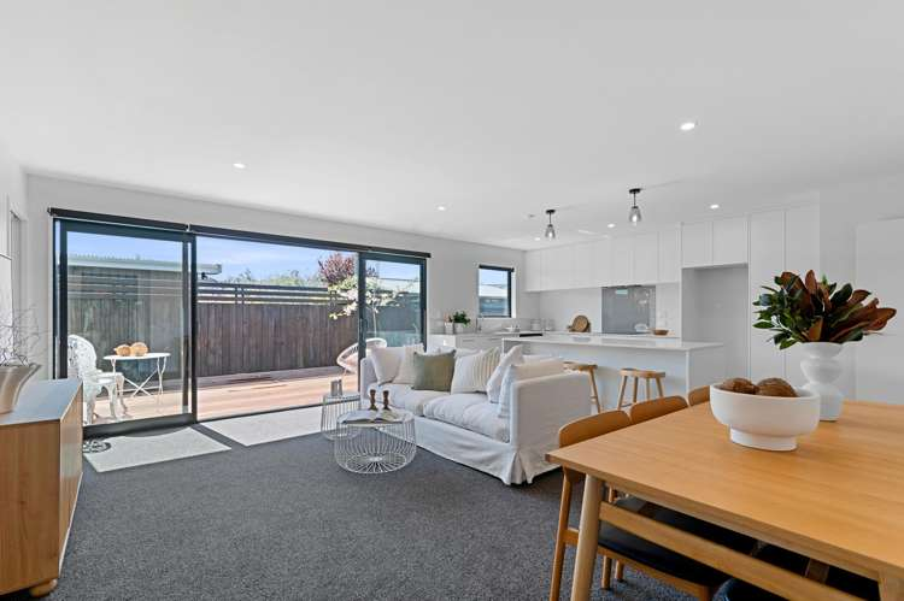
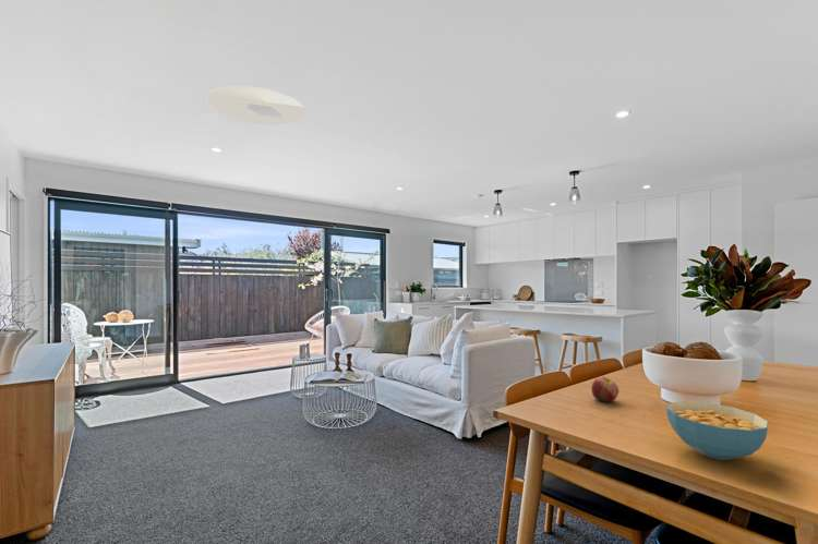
+ cereal bowl (714, 434)
+ ceiling light (257, 102)
+ apple (604, 388)
